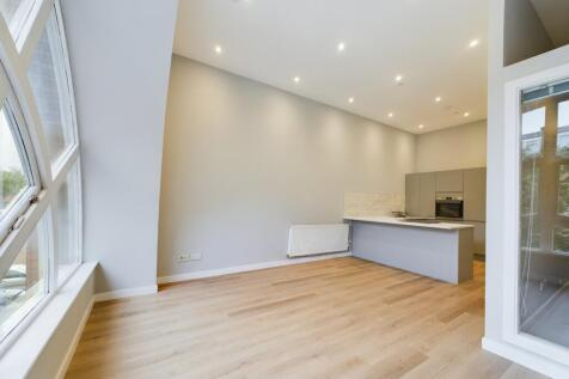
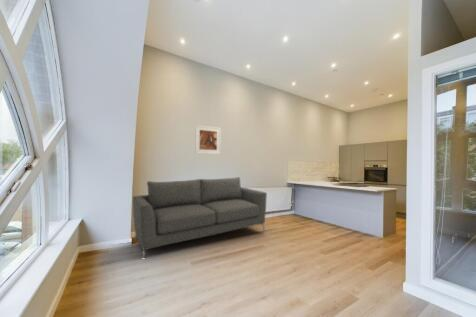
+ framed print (208, 140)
+ sofa (204, 208)
